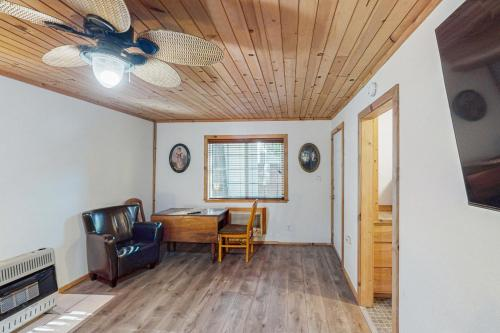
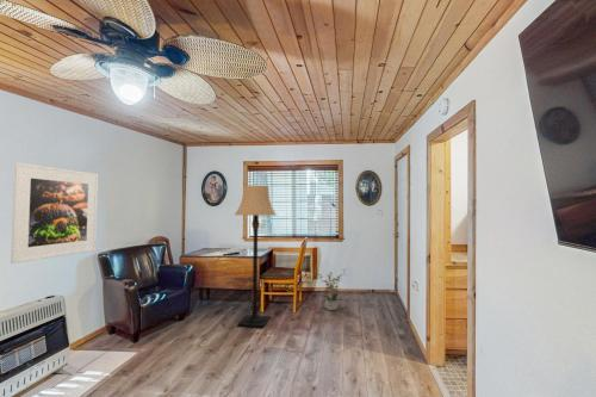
+ lamp (255, 253)
+ potted plant (330, 290)
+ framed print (60, 212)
